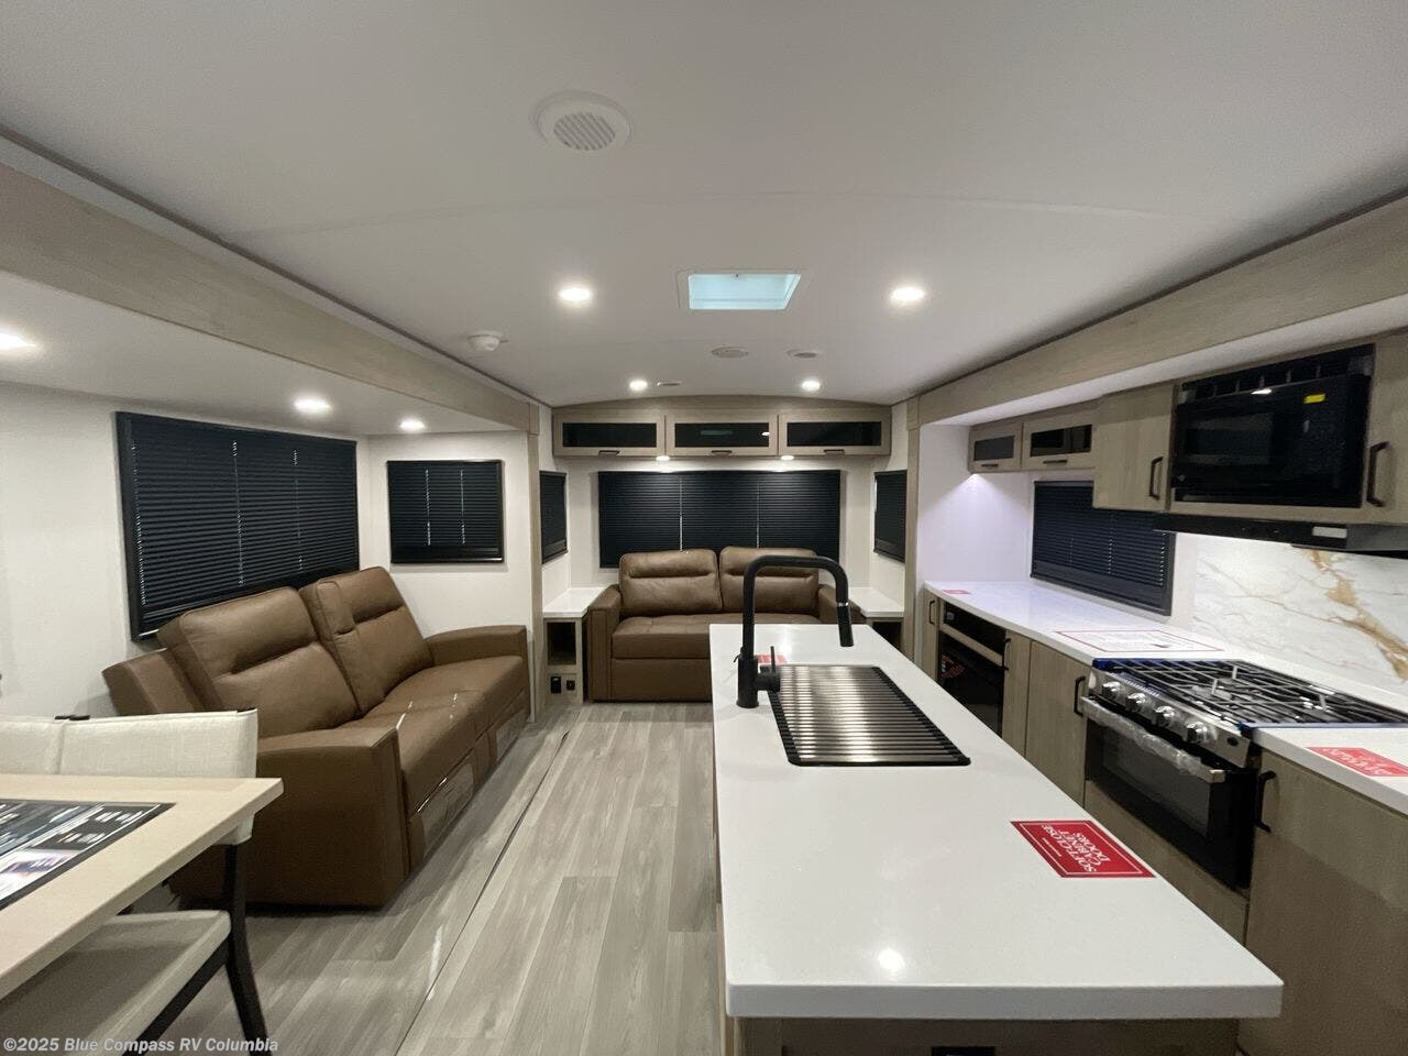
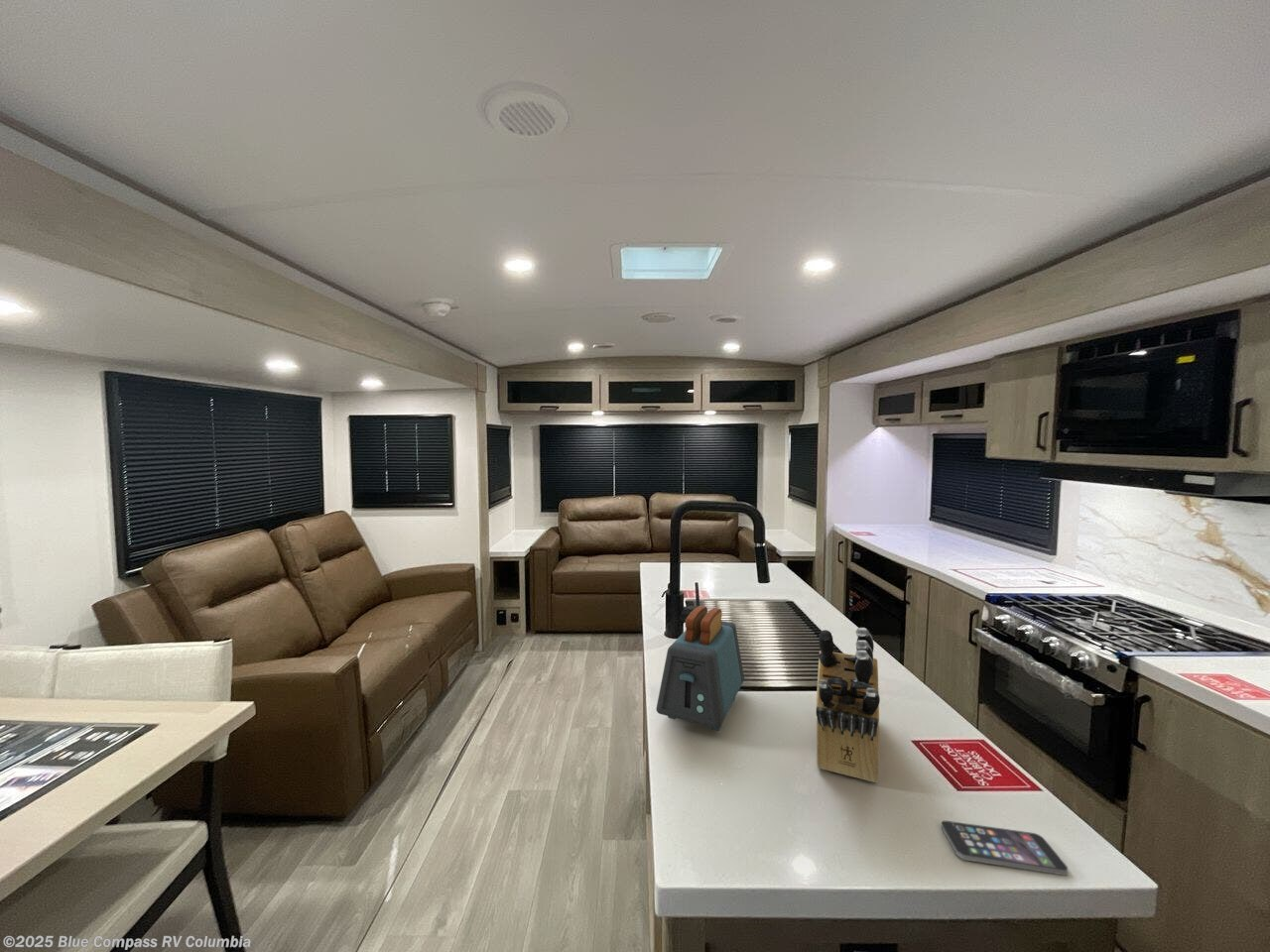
+ toaster (703, 659)
+ knife block (847, 681)
+ smartphone (1000, 846)
